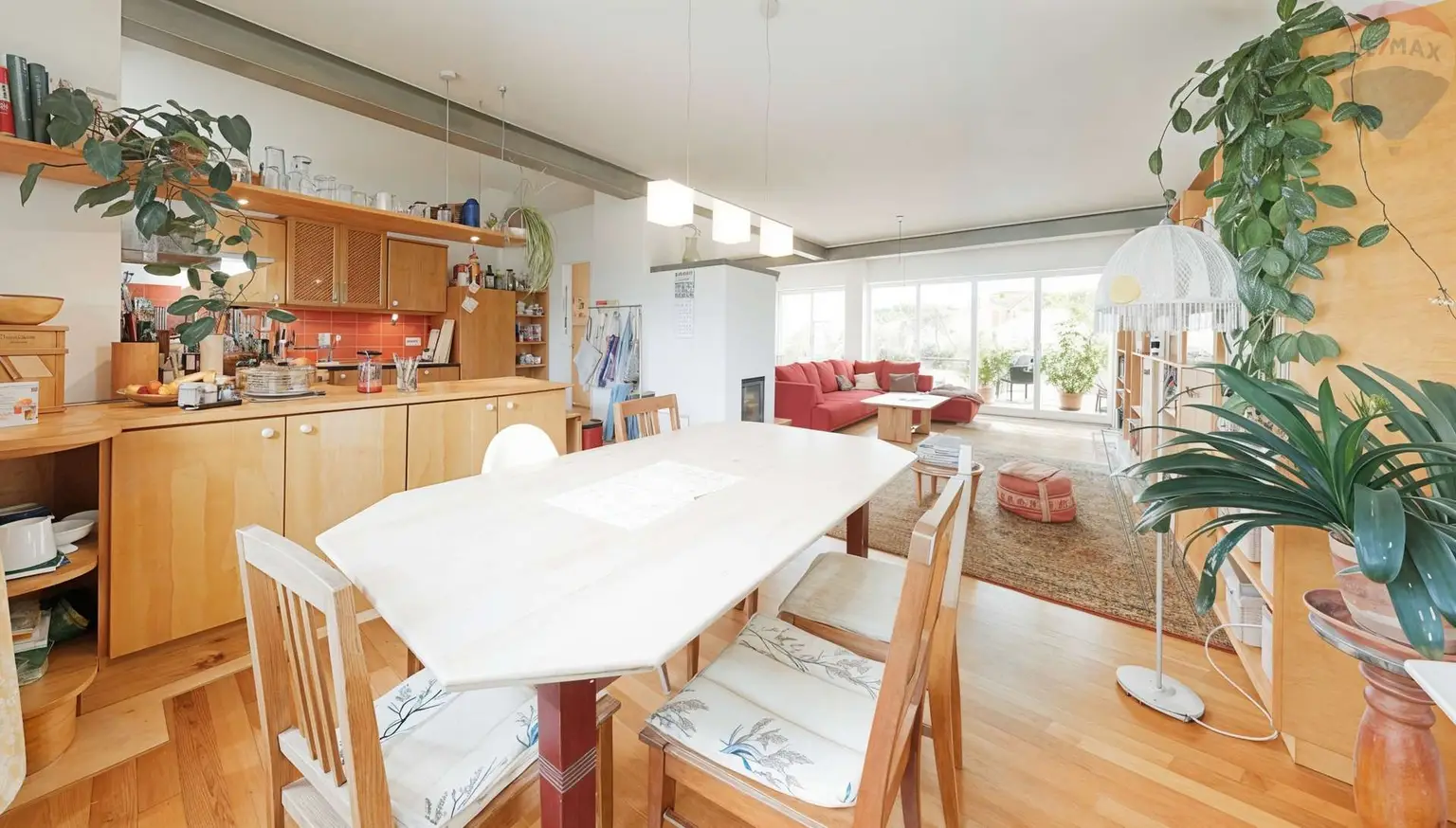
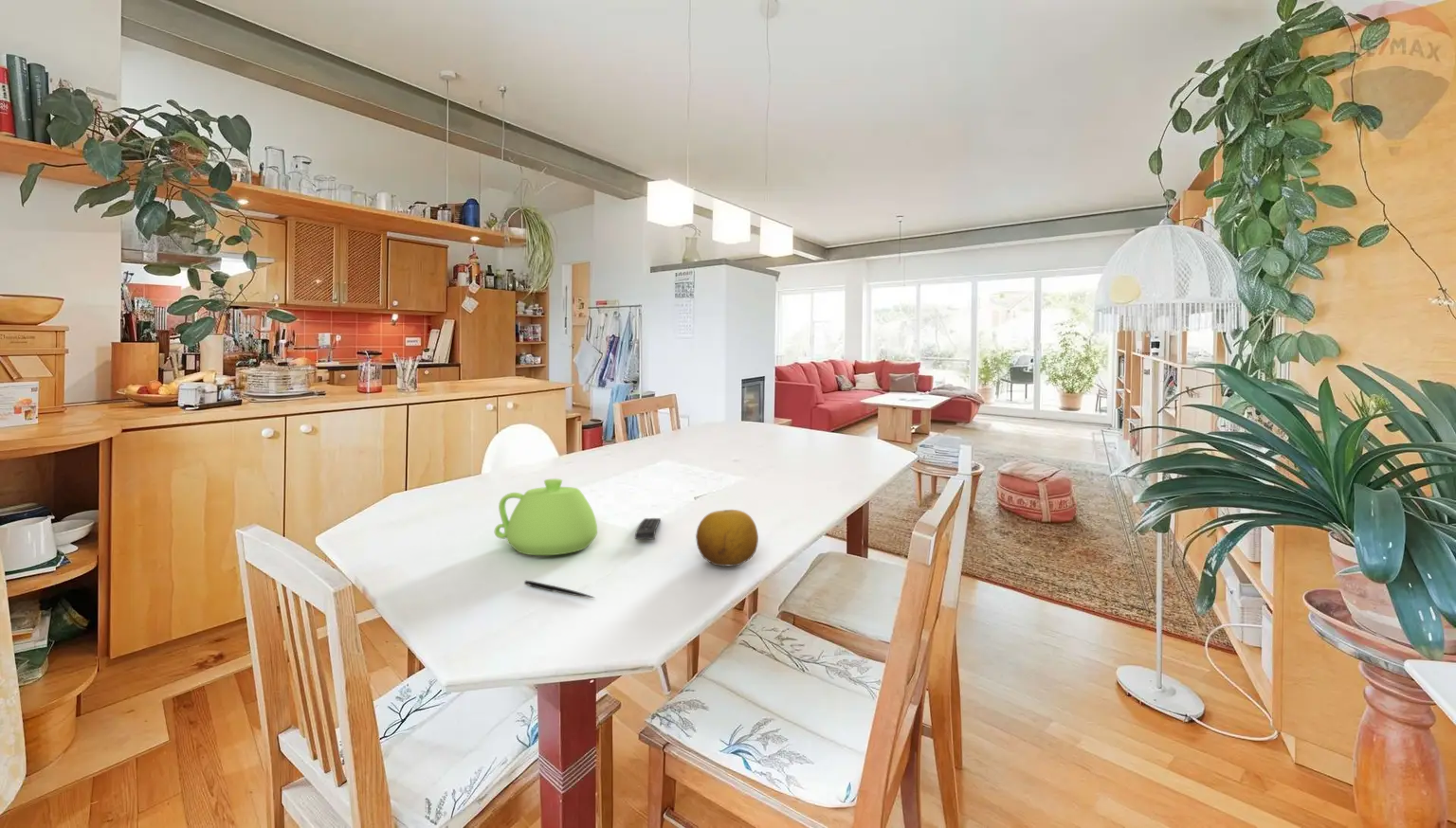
+ teapot (546, 513)
+ remote control (648, 526)
+ fruit (726, 536)
+ pen (558, 589)
